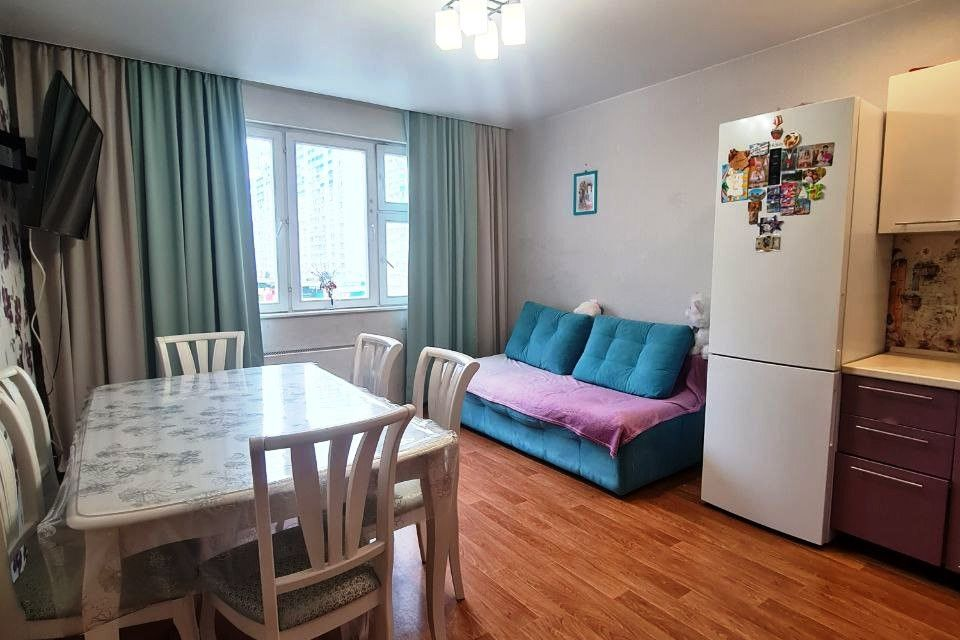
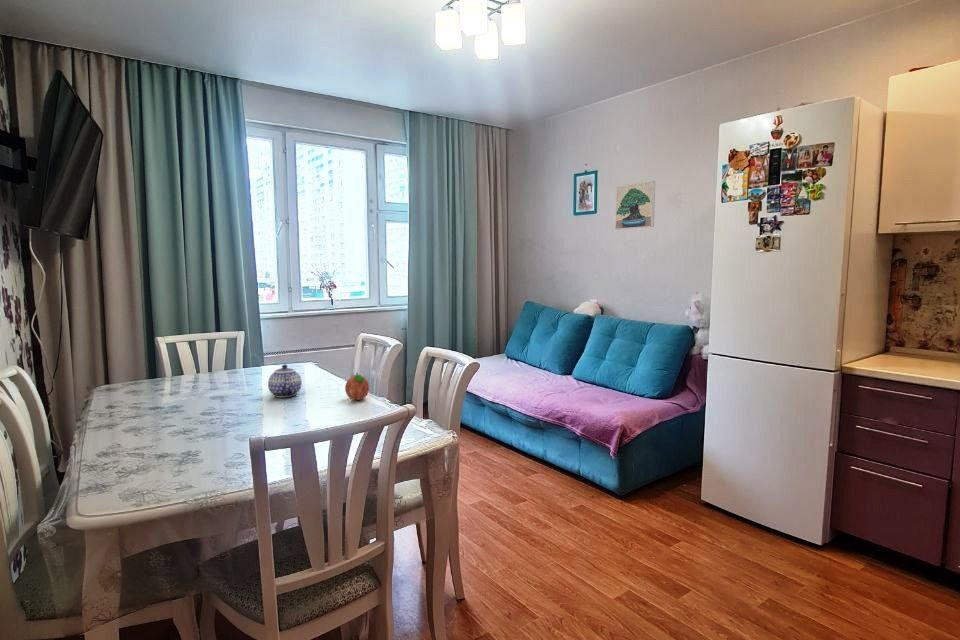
+ fruit (357, 385)
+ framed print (634, 205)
+ teapot (284, 380)
